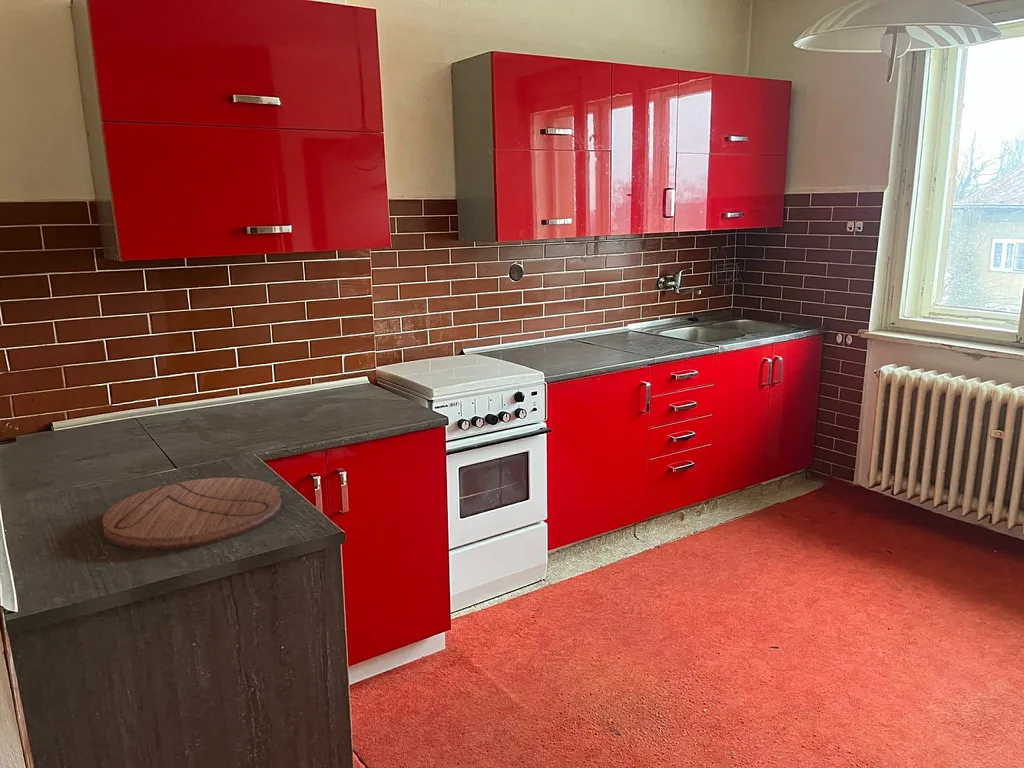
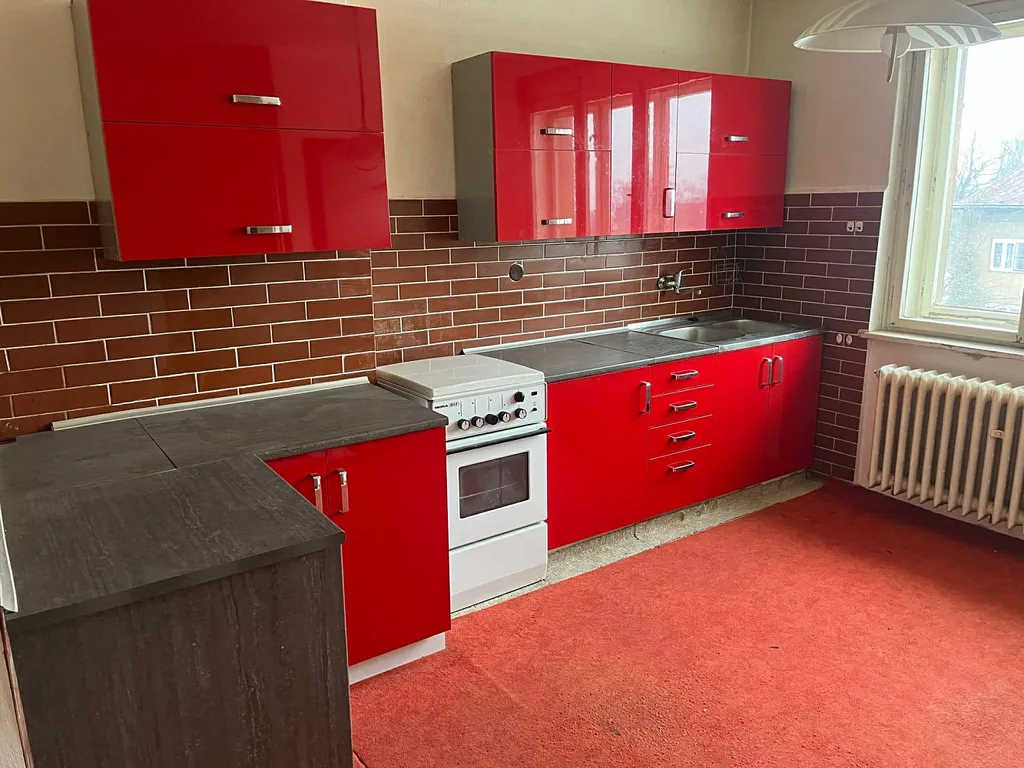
- cutting board (195, 510)
